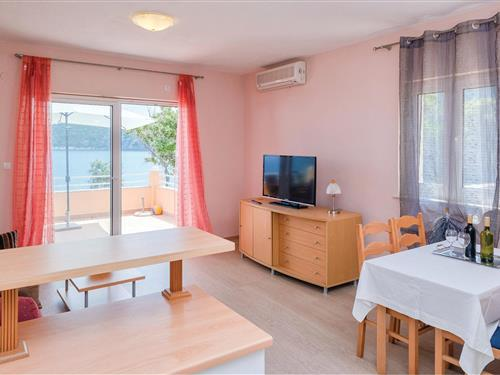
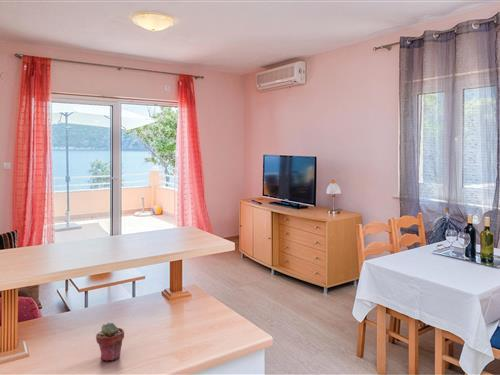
+ potted succulent (110, 339)
